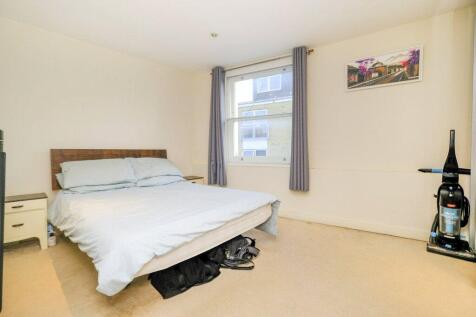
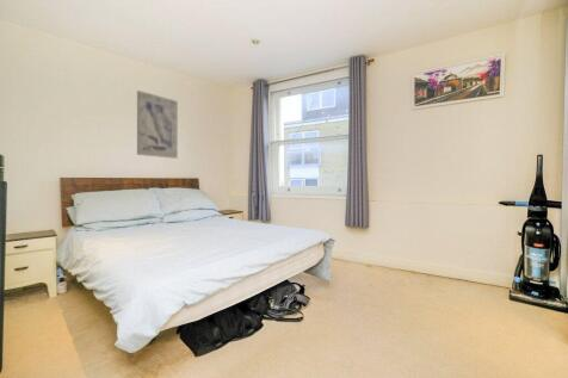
+ wall art (158, 126)
